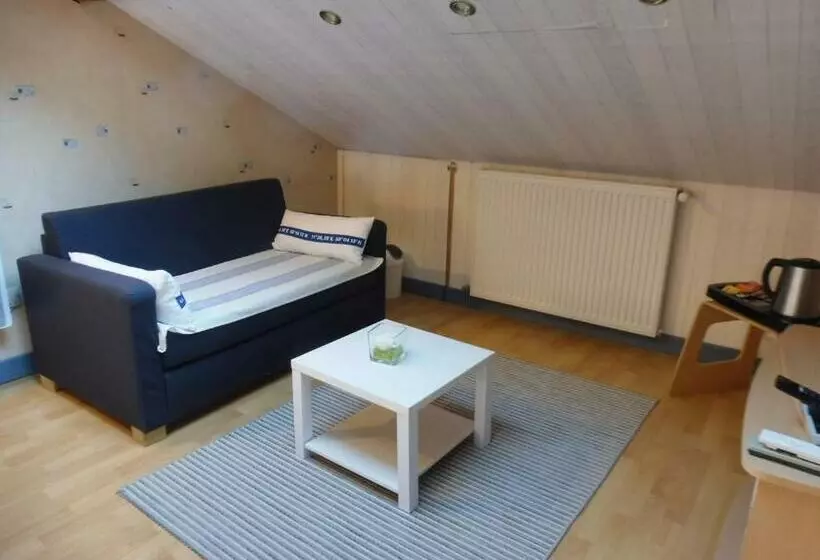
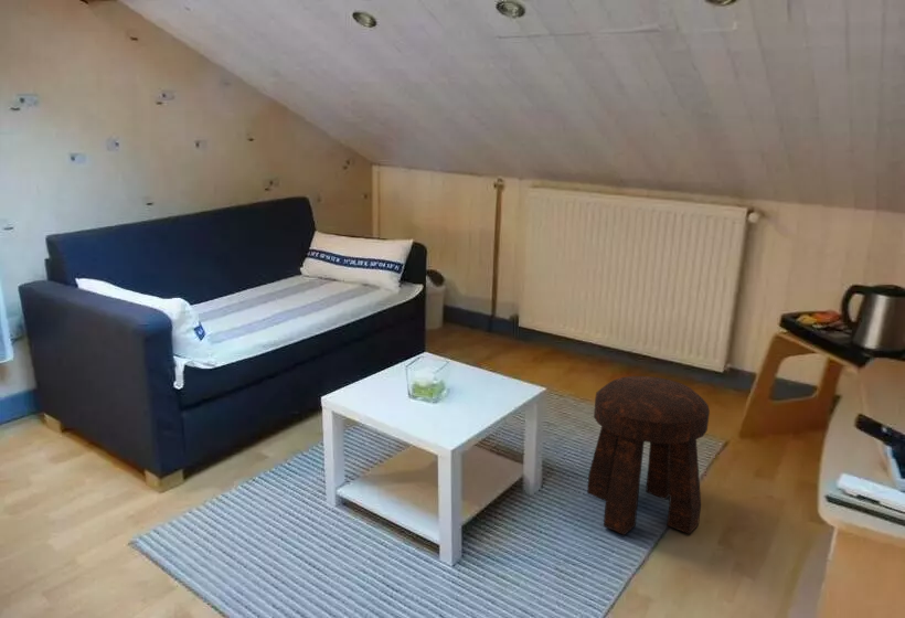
+ stool (642, 449)
